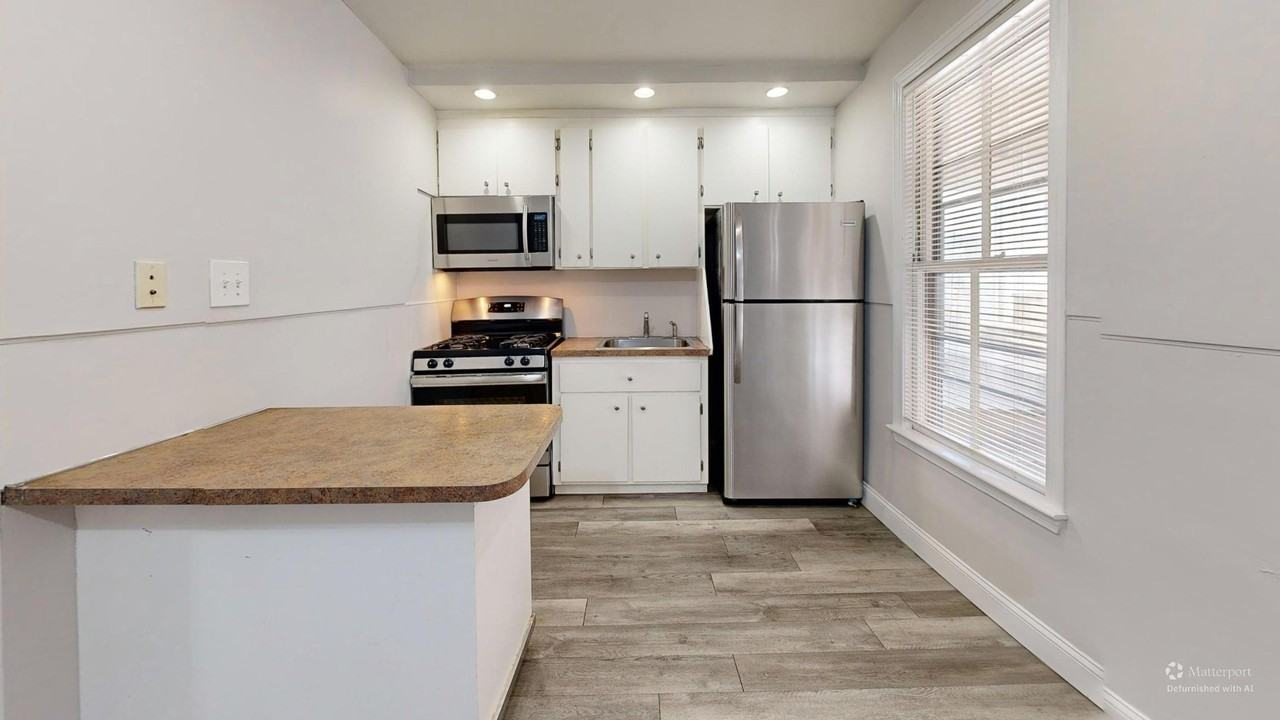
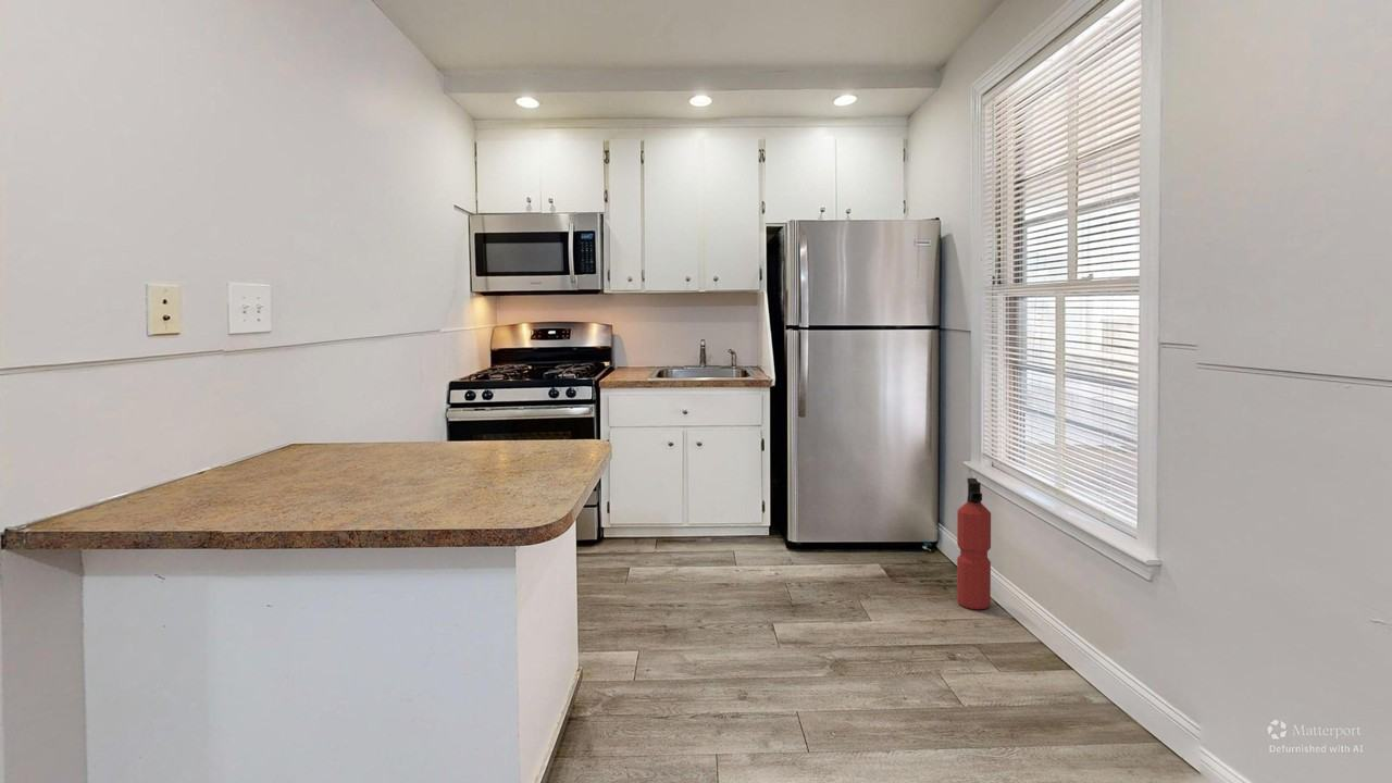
+ fire extinguisher (972, 542)
